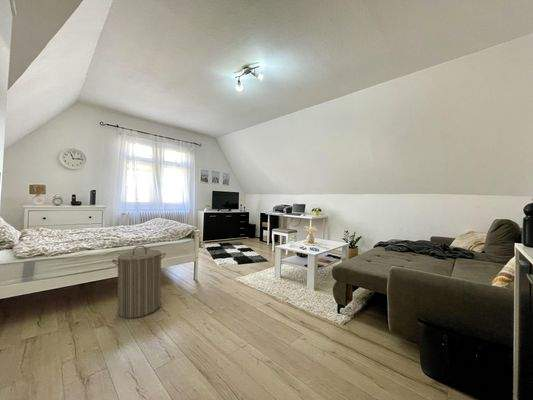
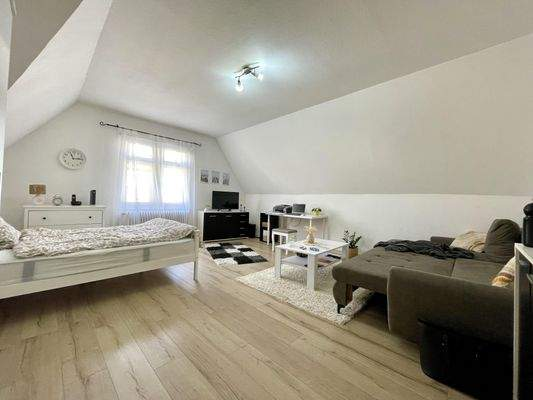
- laundry hamper (140, 276)
